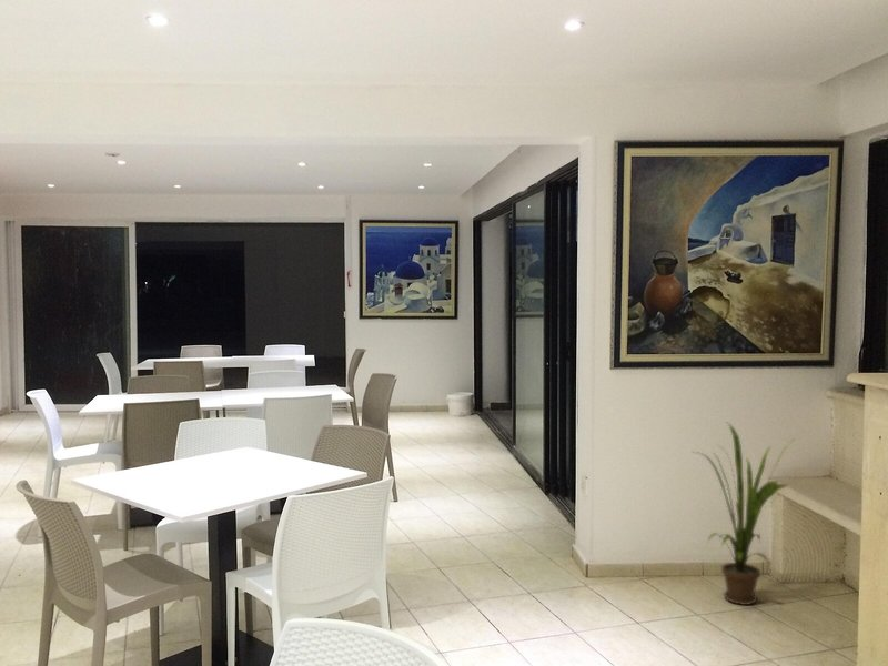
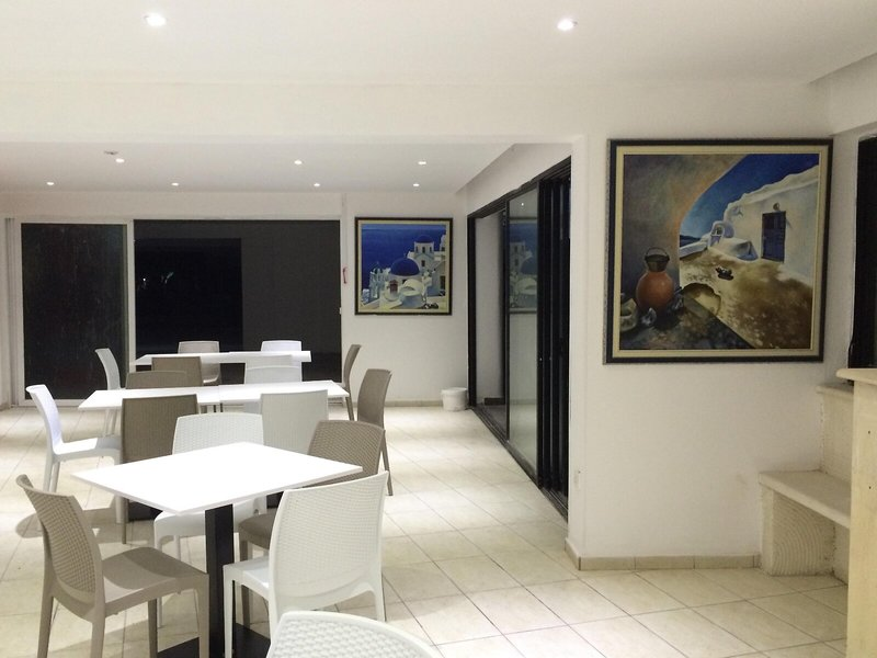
- house plant (737, 513)
